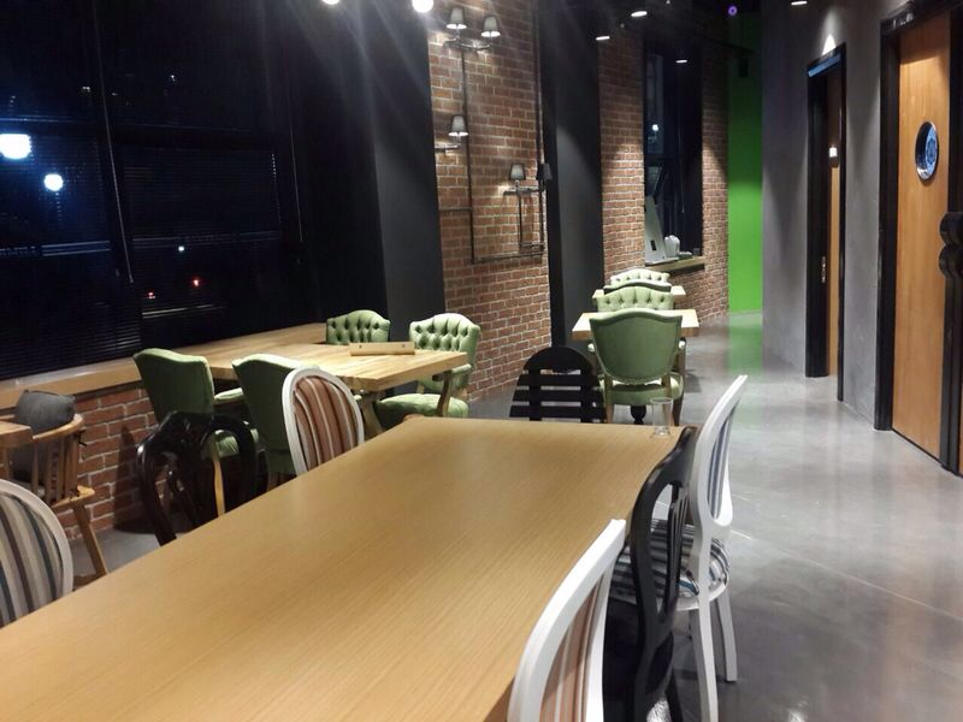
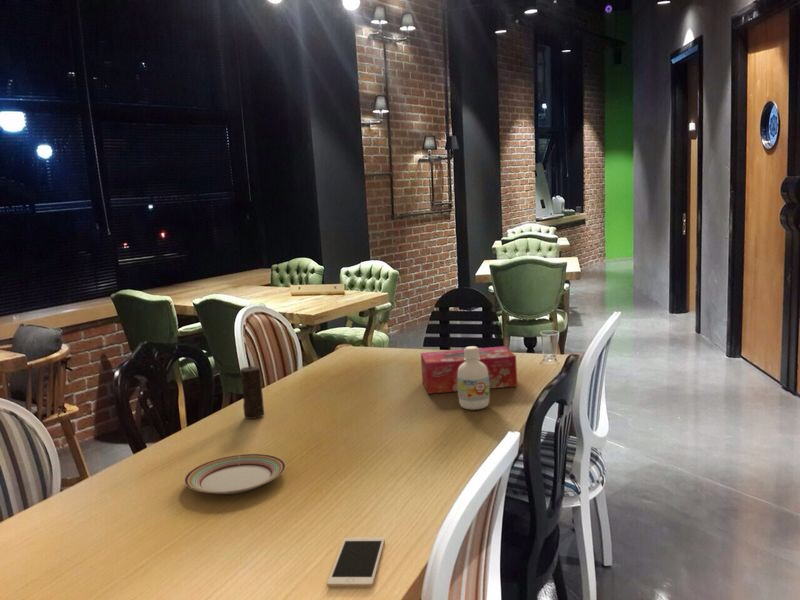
+ candle (252, 392)
+ bottle (473, 377)
+ plate (236, 476)
+ cell phone (357, 560)
+ tissue box (462, 363)
